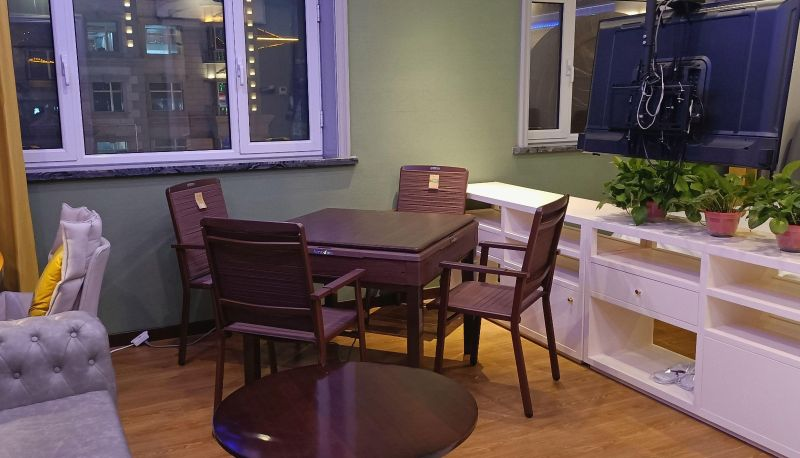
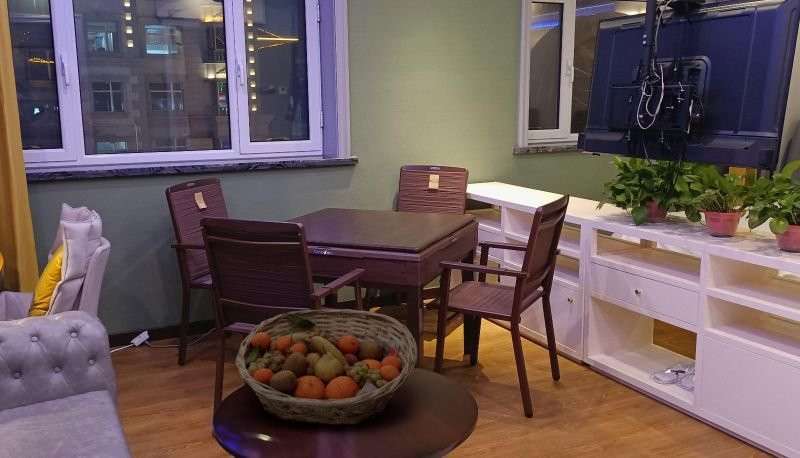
+ fruit basket (327, 364)
